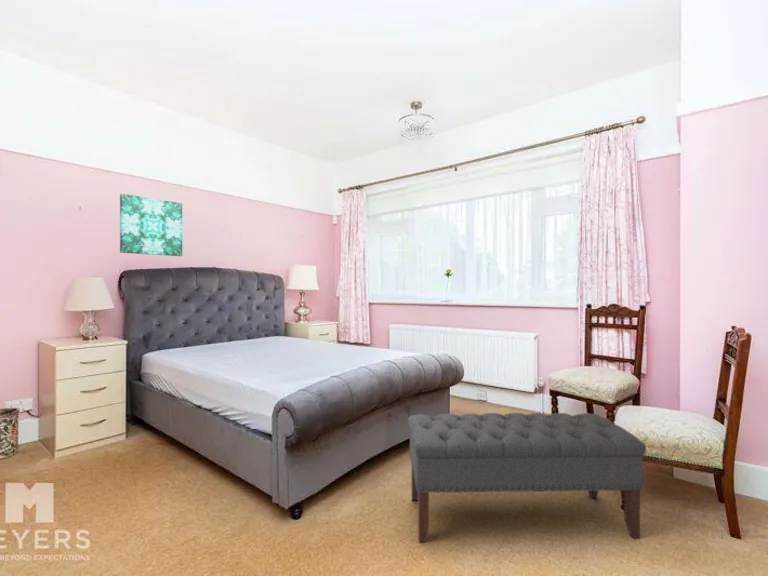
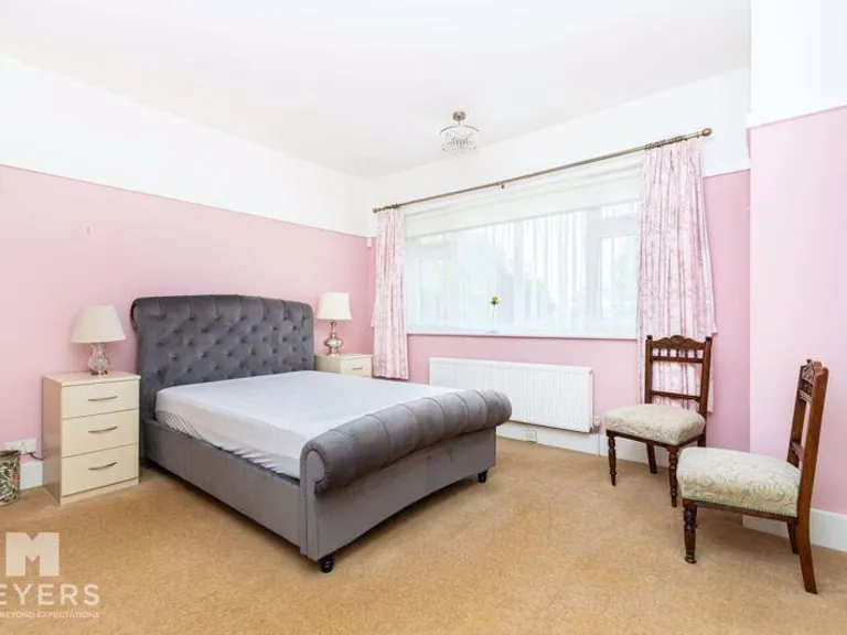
- wall art (152, 226)
- bench (515, 469)
